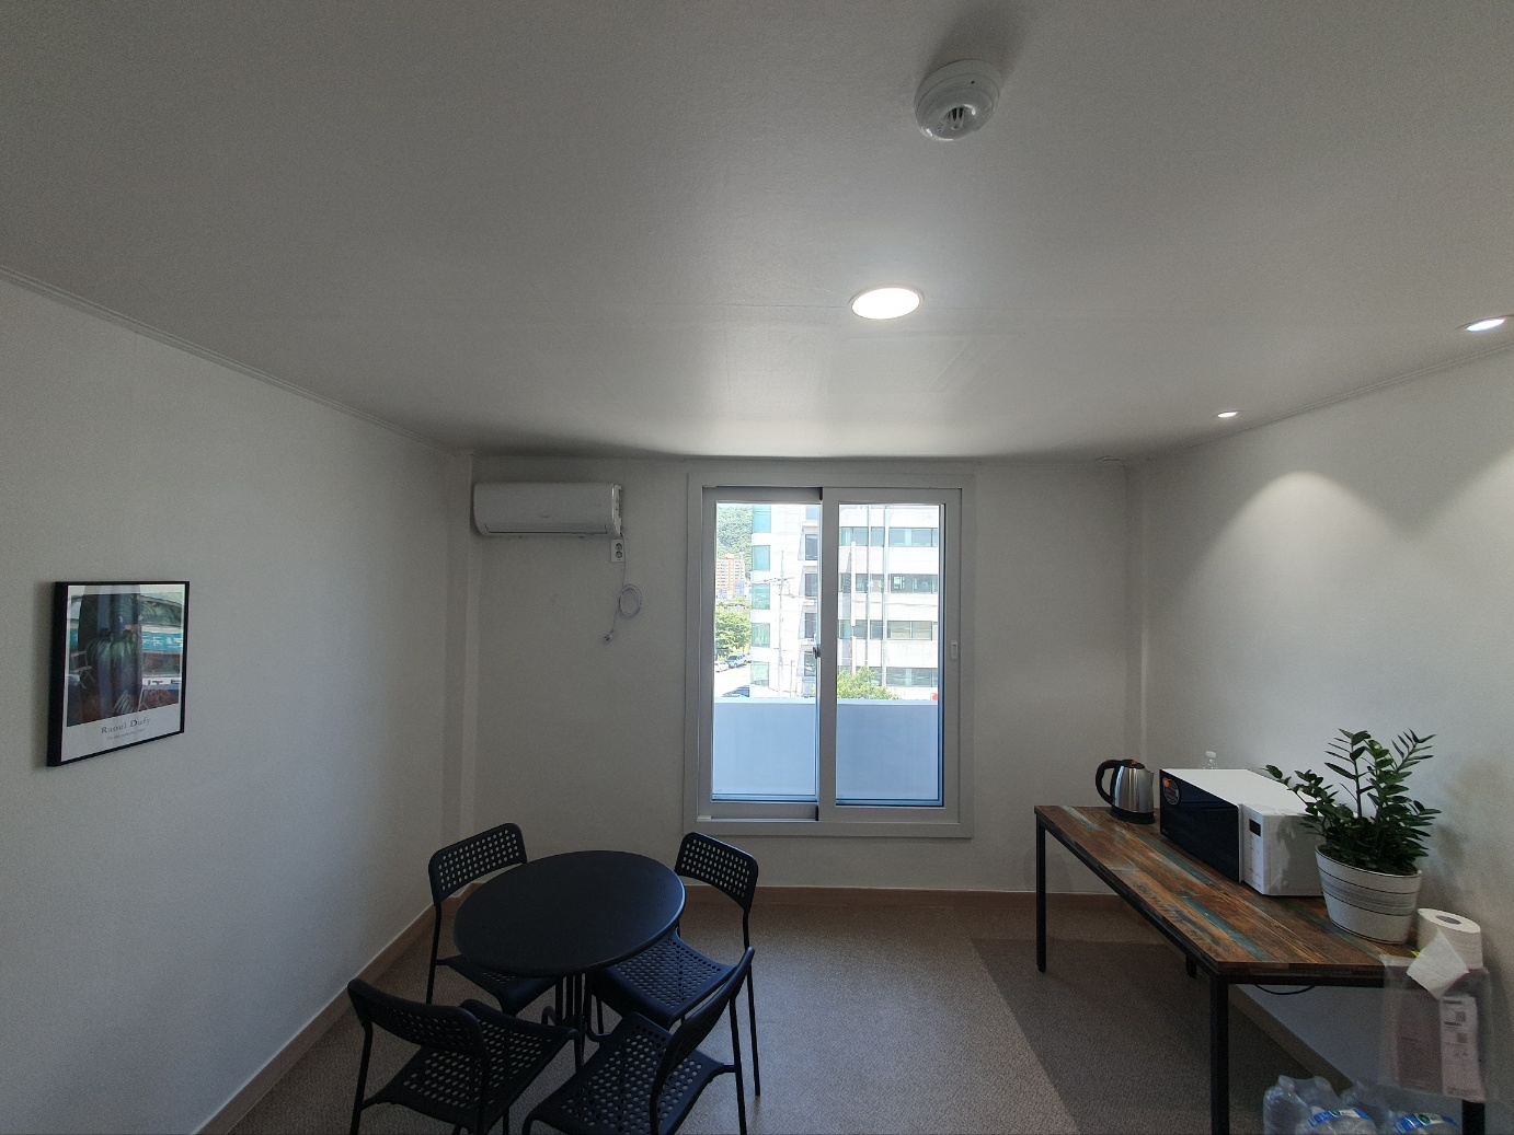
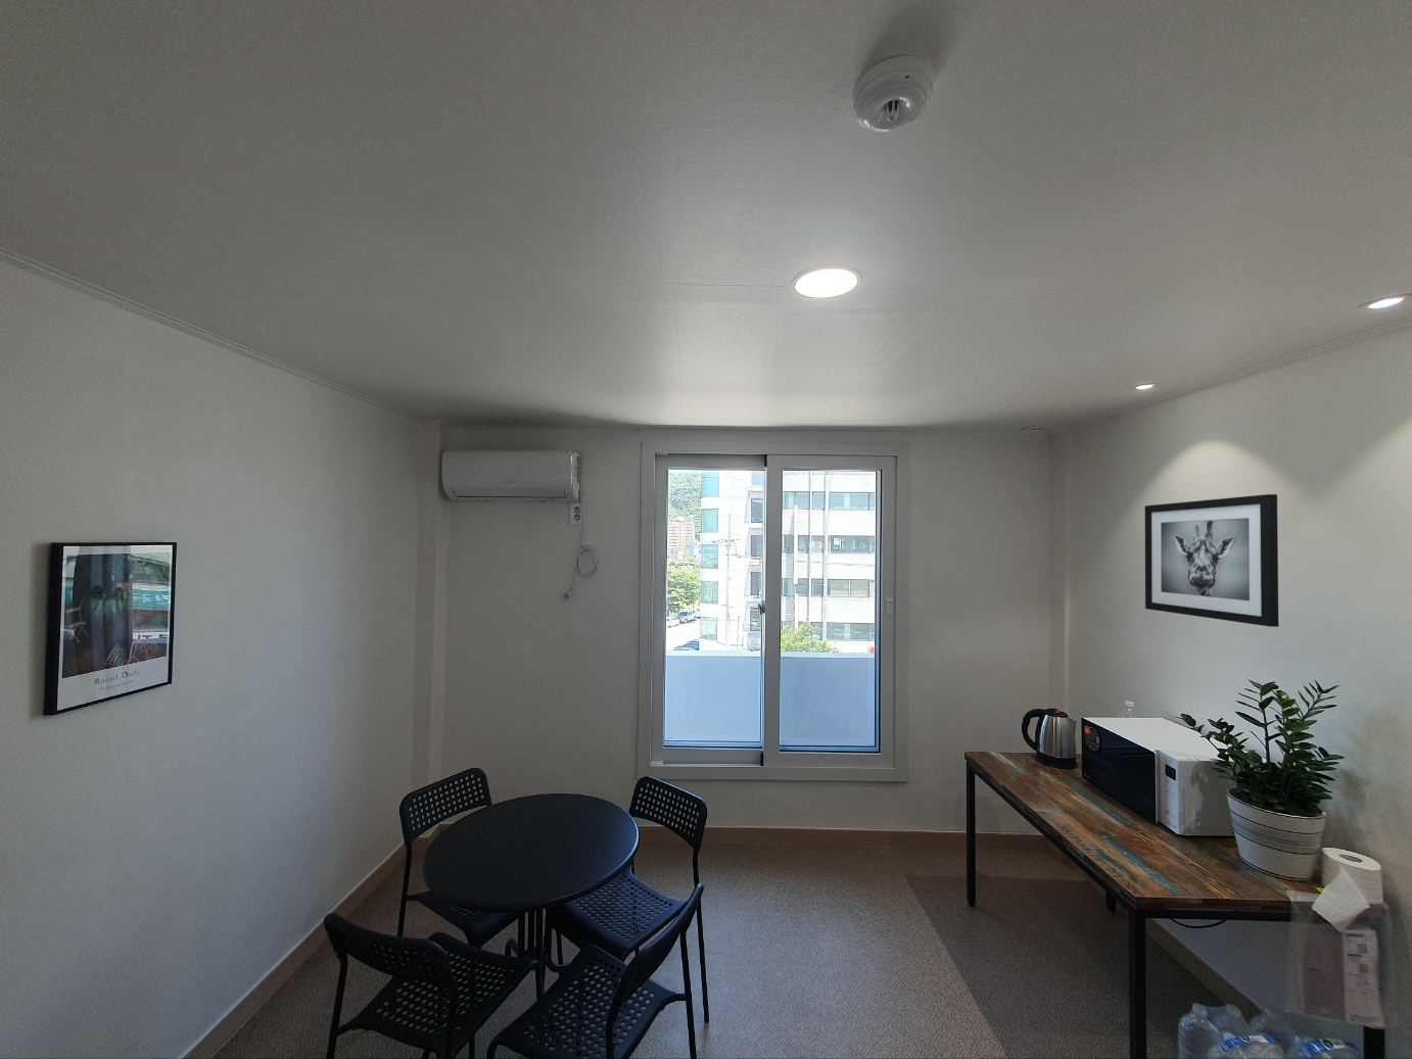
+ wall art (1203, 557)
